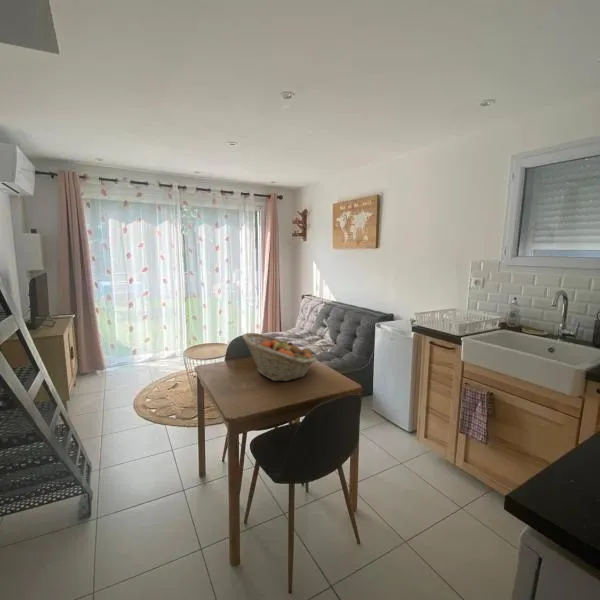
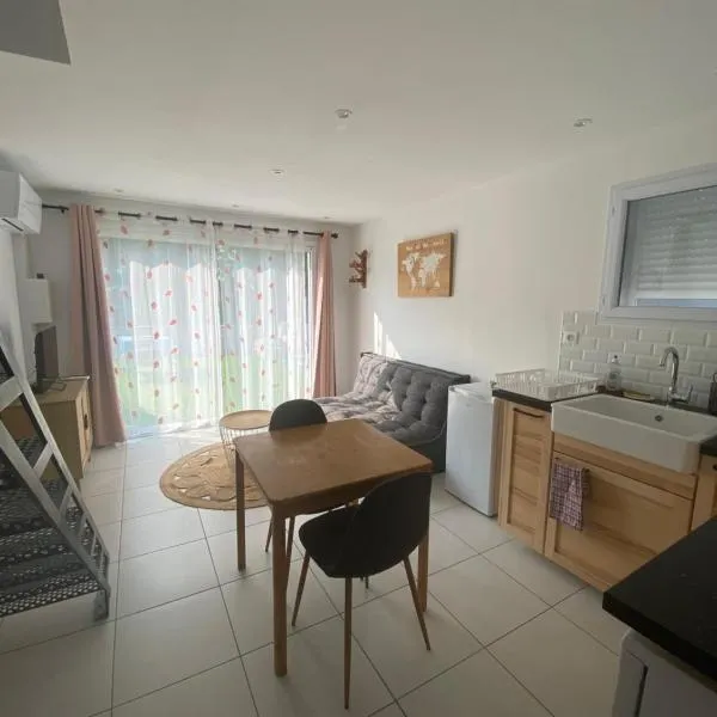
- fruit basket (278, 353)
